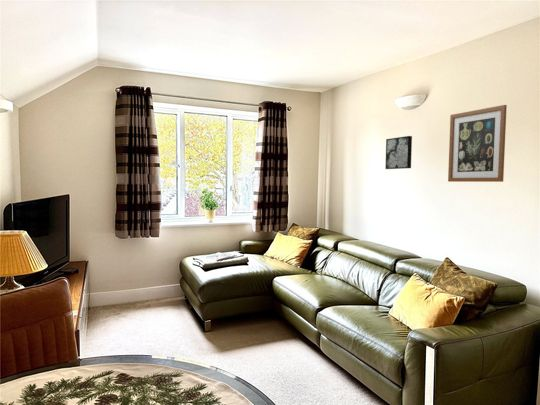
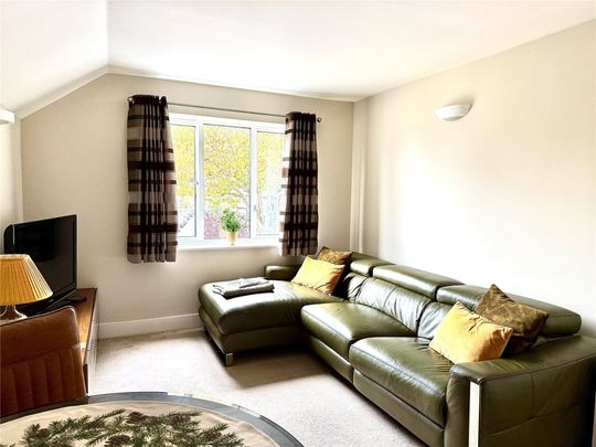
- wall art (475, 146)
- wall art (398, 153)
